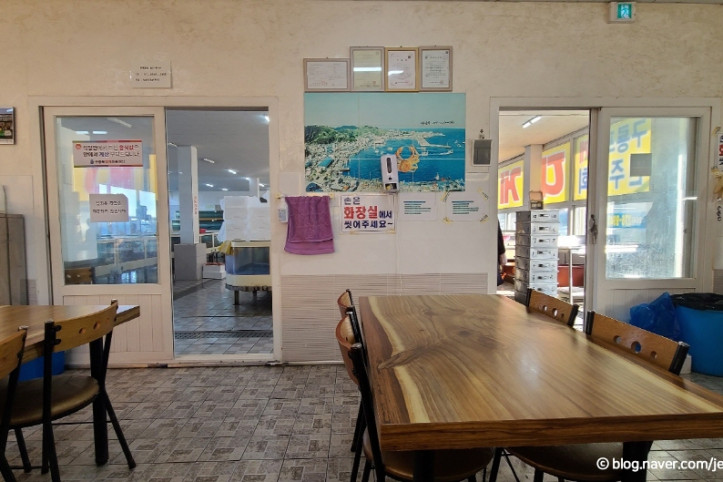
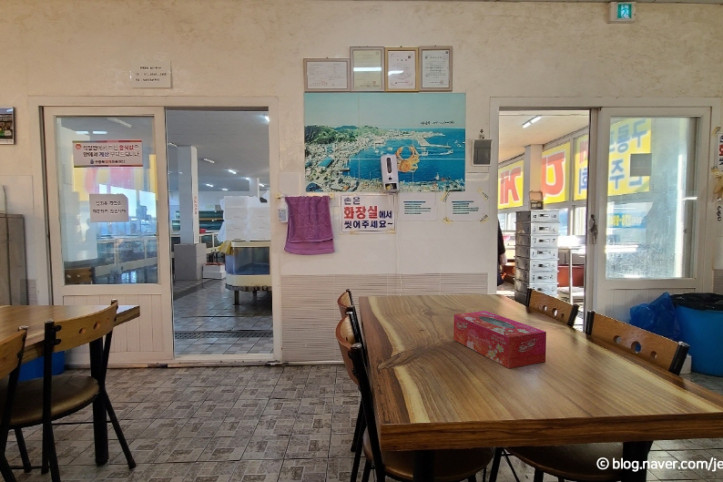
+ tissue box (495, 335)
